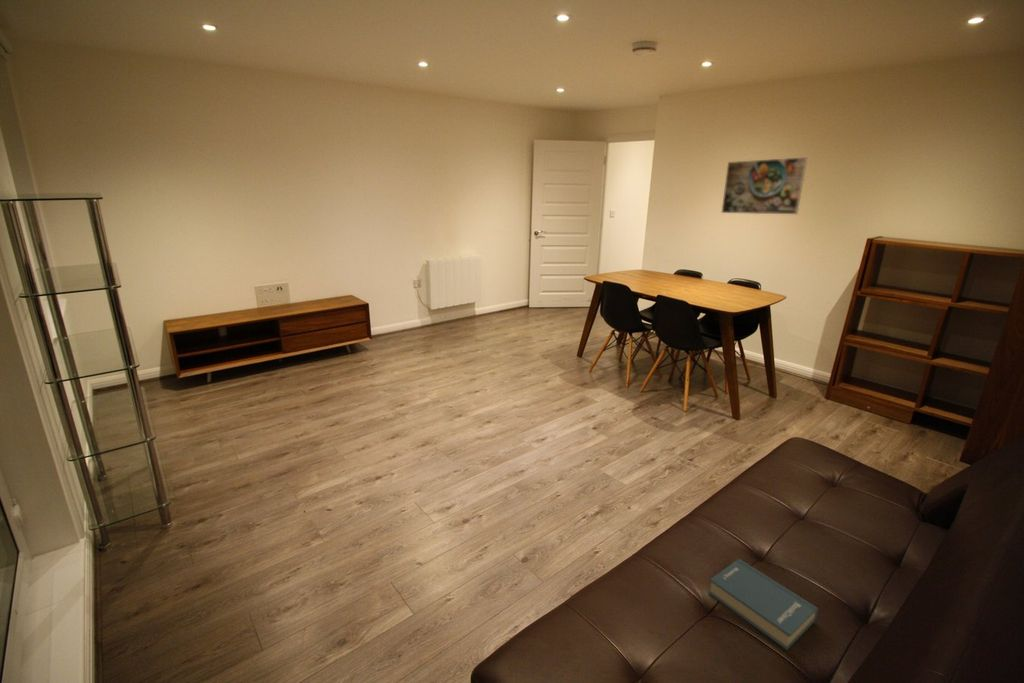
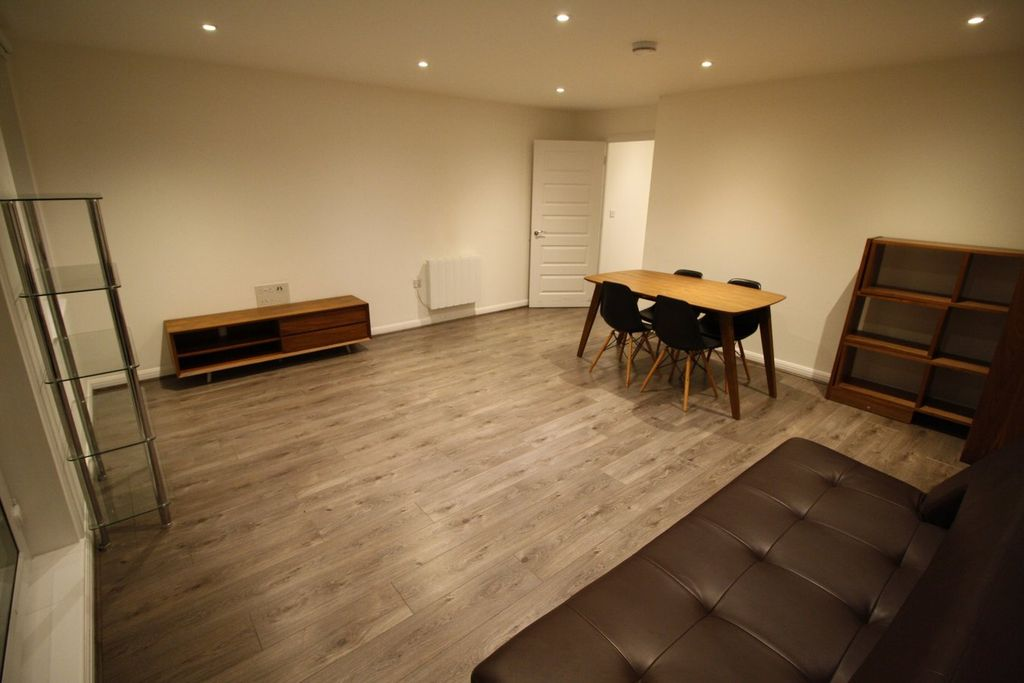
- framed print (761, 187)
- book (761, 599)
